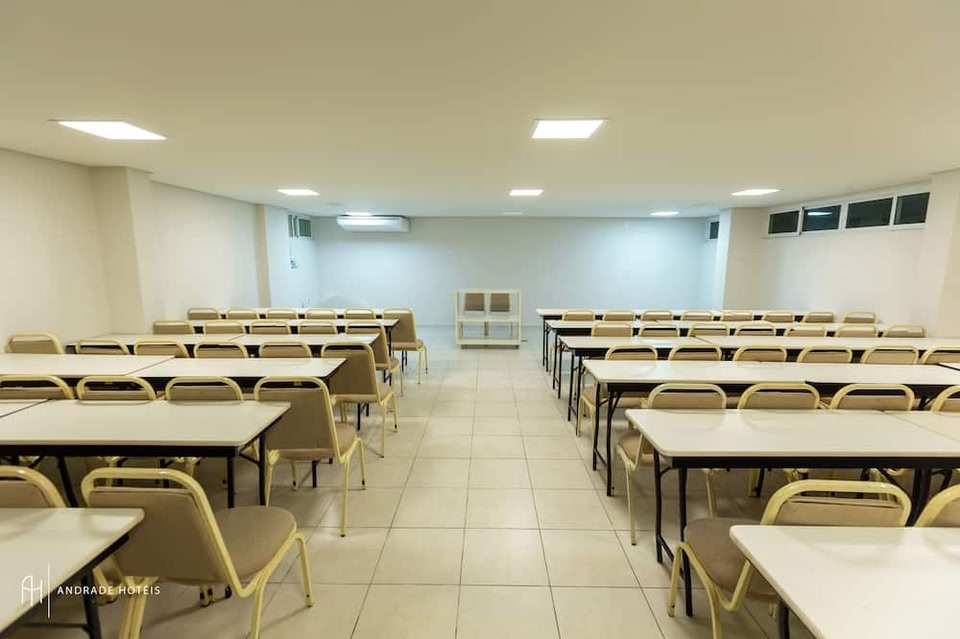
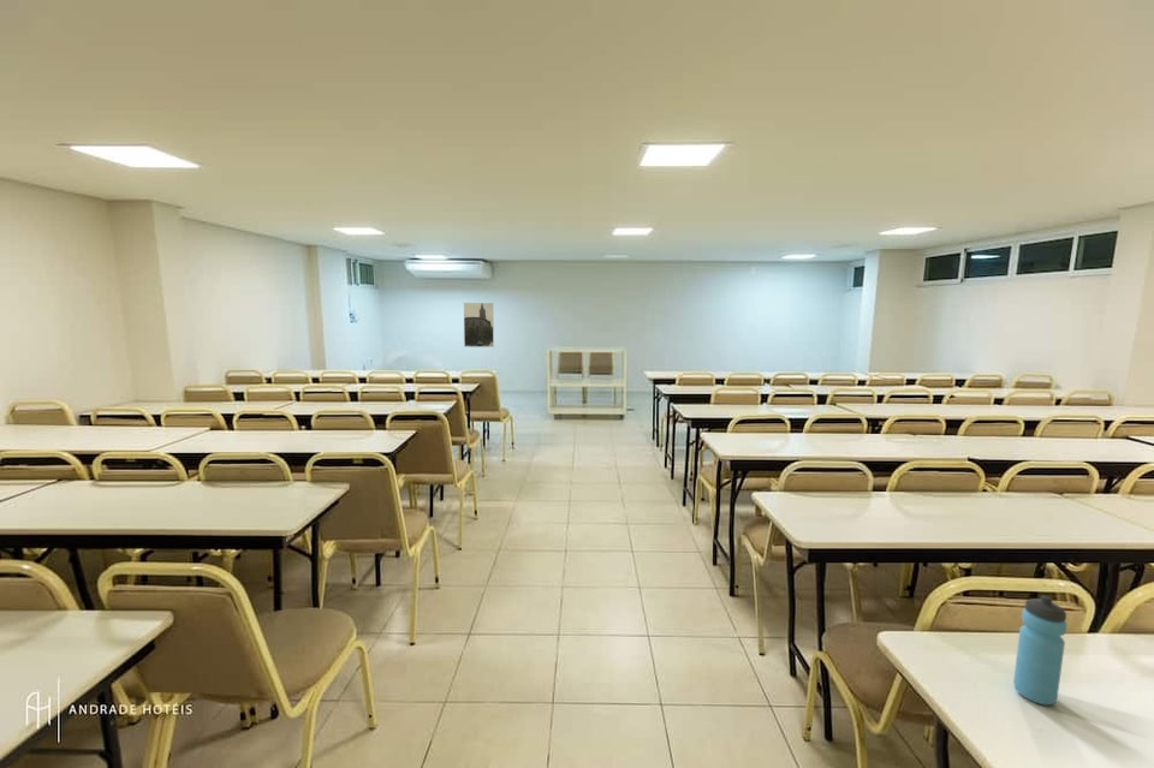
+ water bottle (1040, 647)
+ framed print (478, 325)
